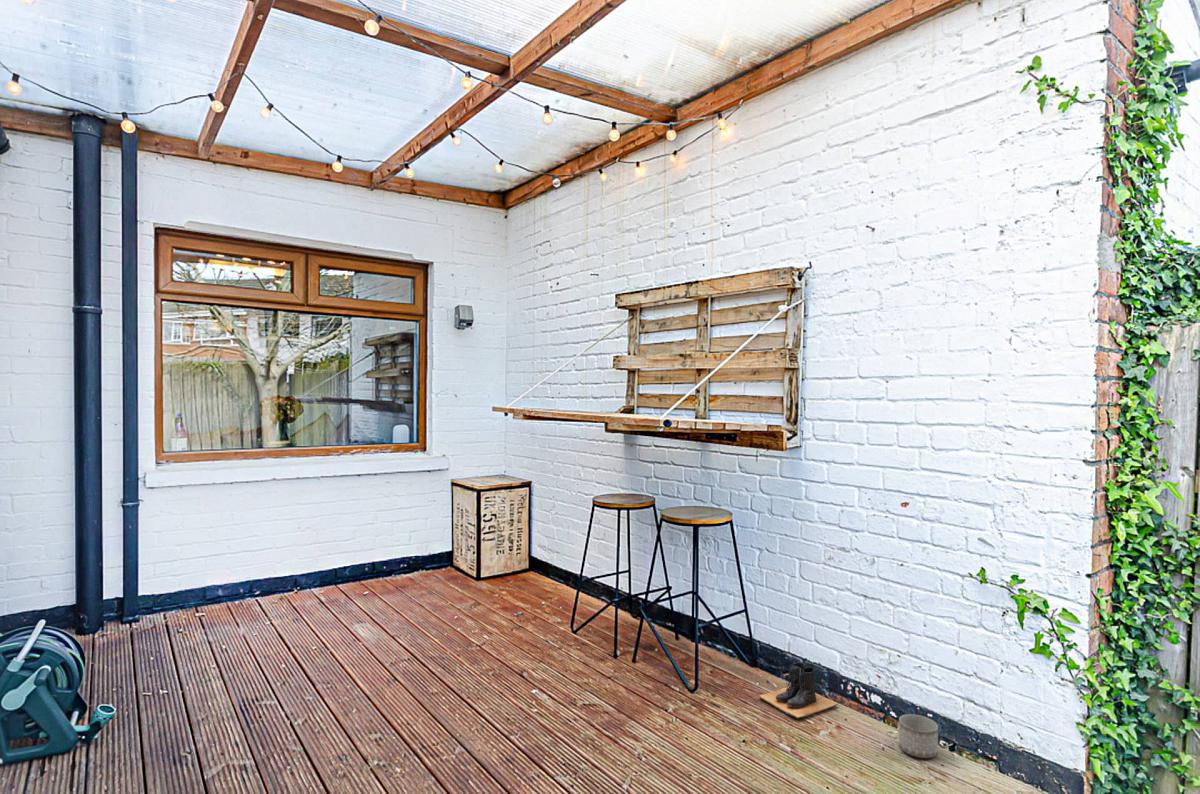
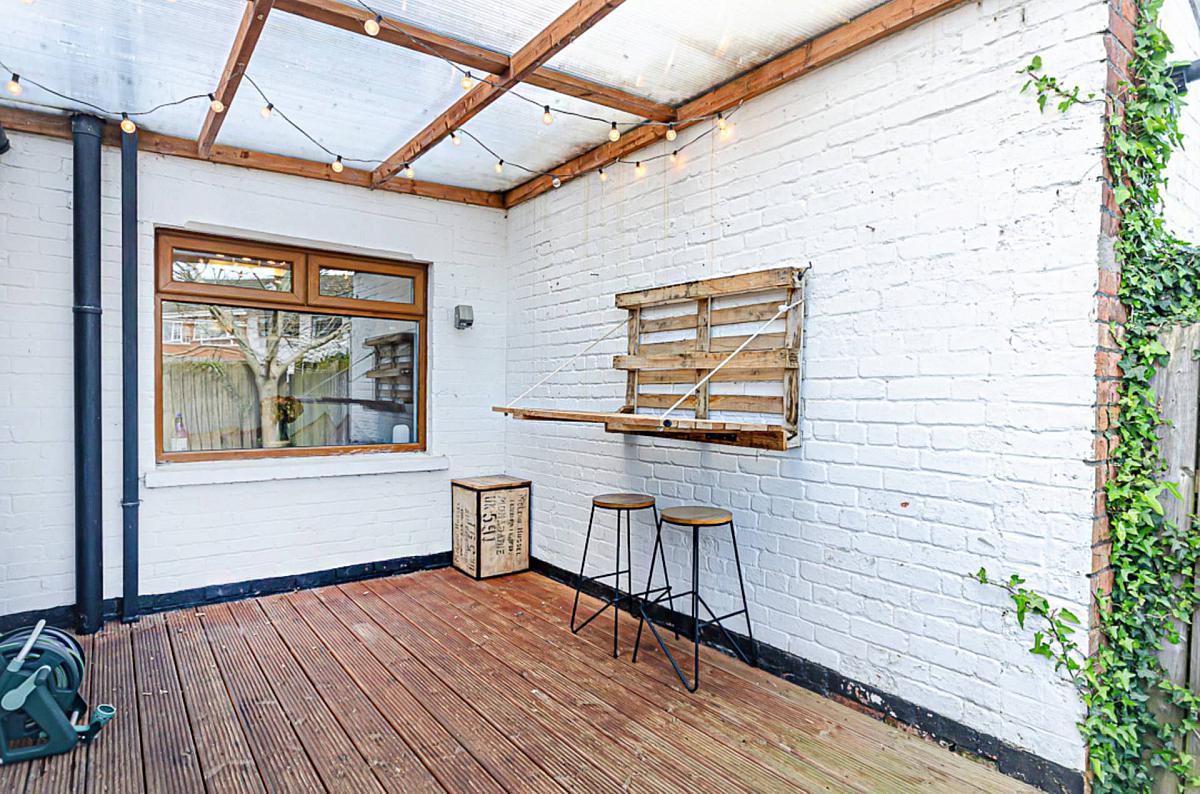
- boots (797, 684)
- planter (918, 737)
